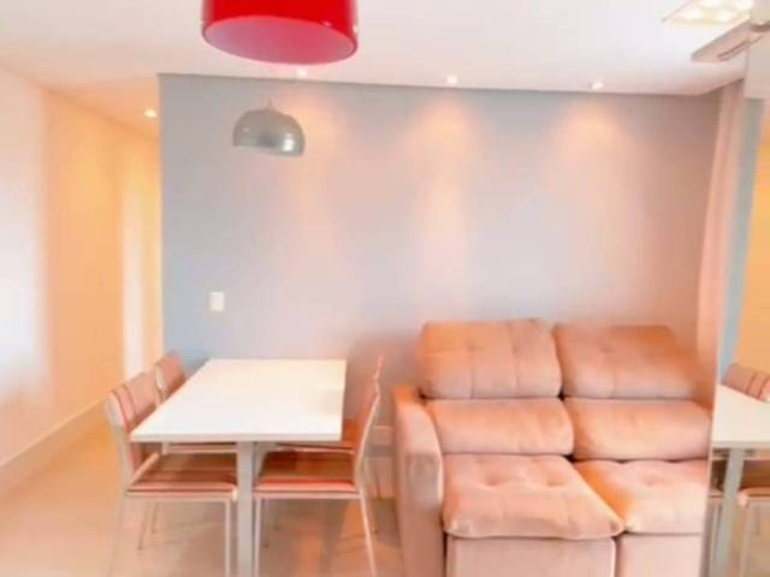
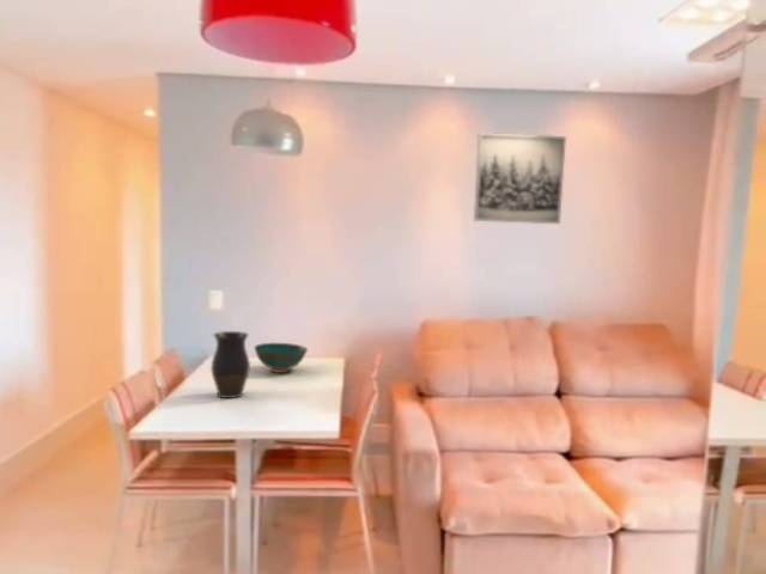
+ wall art (518, 178)
+ bowl (280, 359)
+ vase (230, 365)
